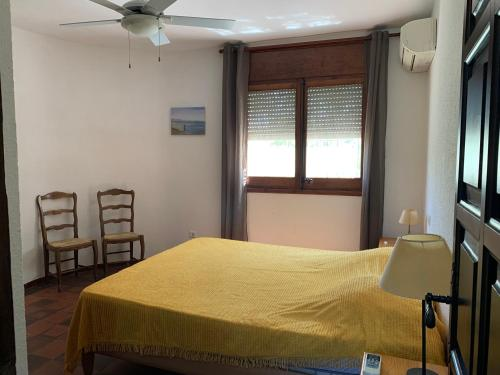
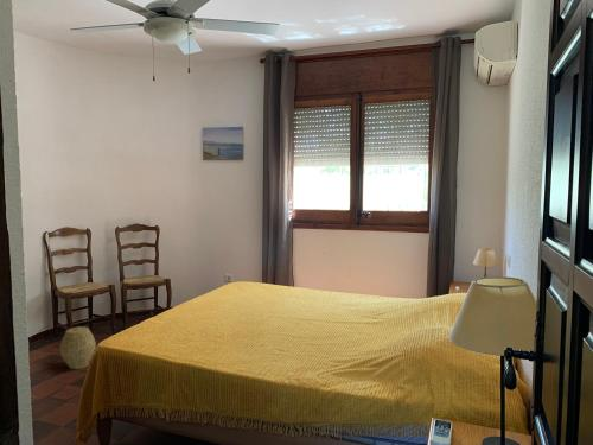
+ woven basket (77, 347)
